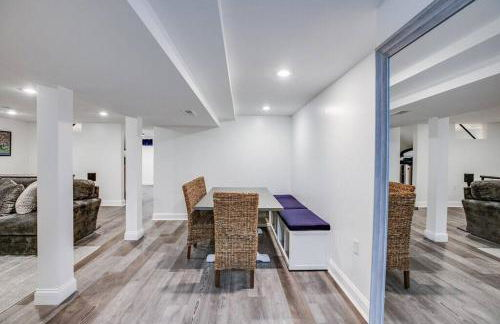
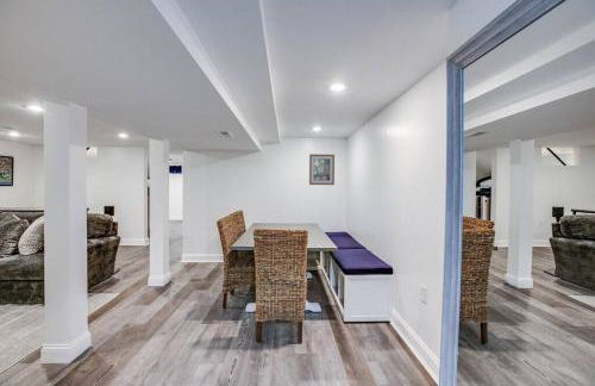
+ wall art (321, 169)
